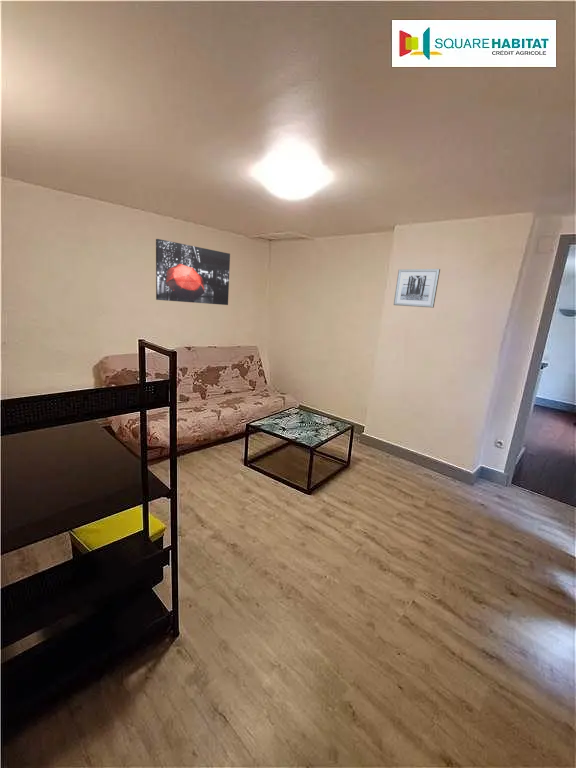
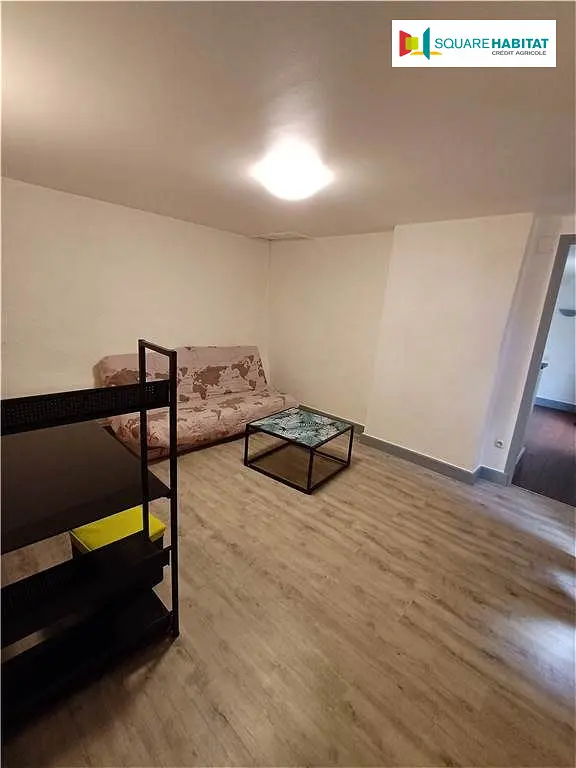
- wall art (195, 275)
- wall art (415, 288)
